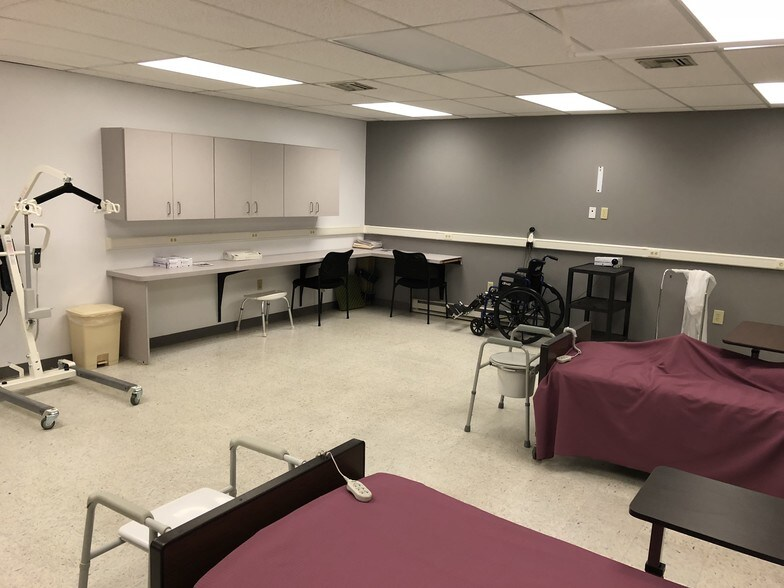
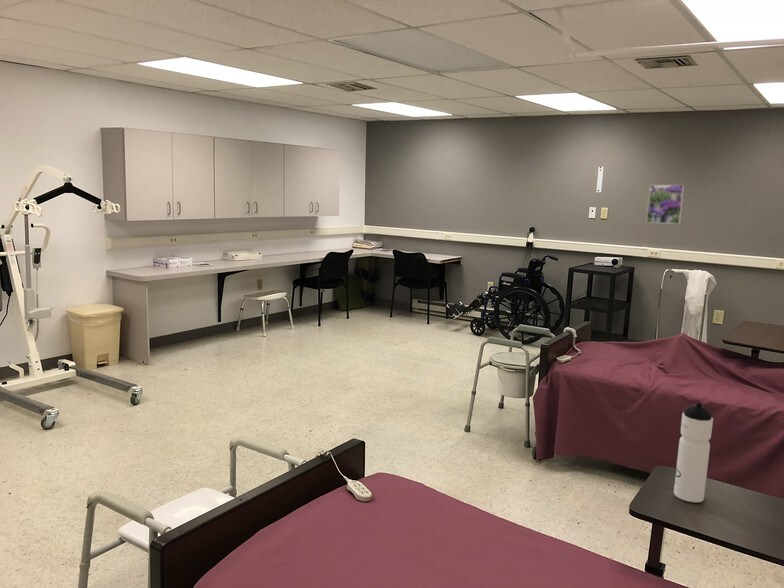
+ water bottle (693, 450)
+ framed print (664, 204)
